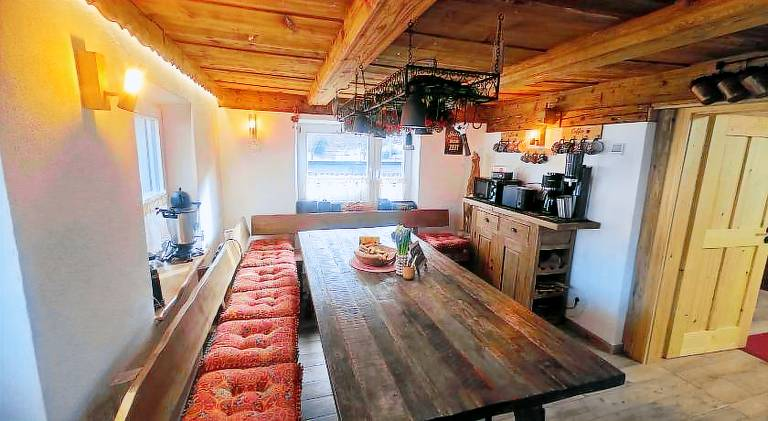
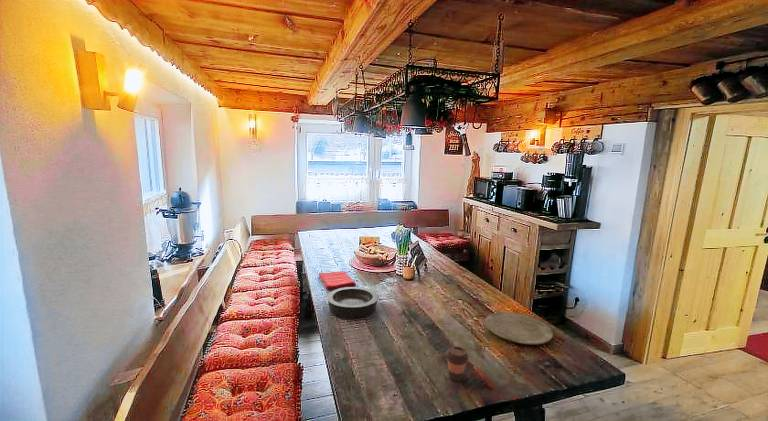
+ dish towel (336, 279)
+ bowl (352, 302)
+ coffee cup (456, 364)
+ plate (517, 327)
